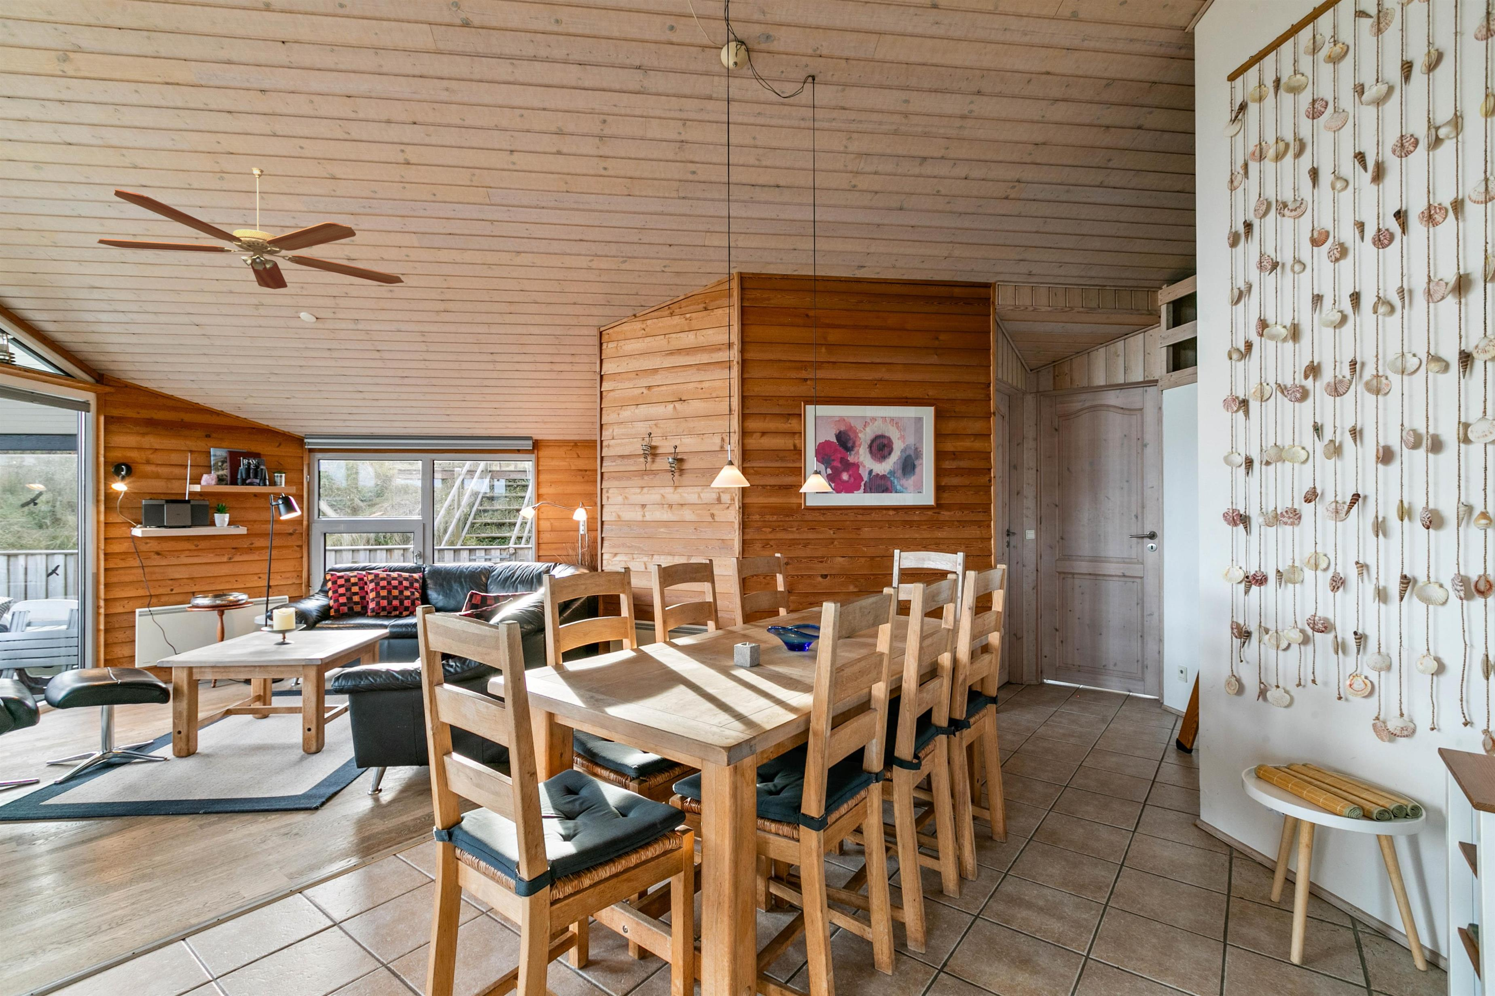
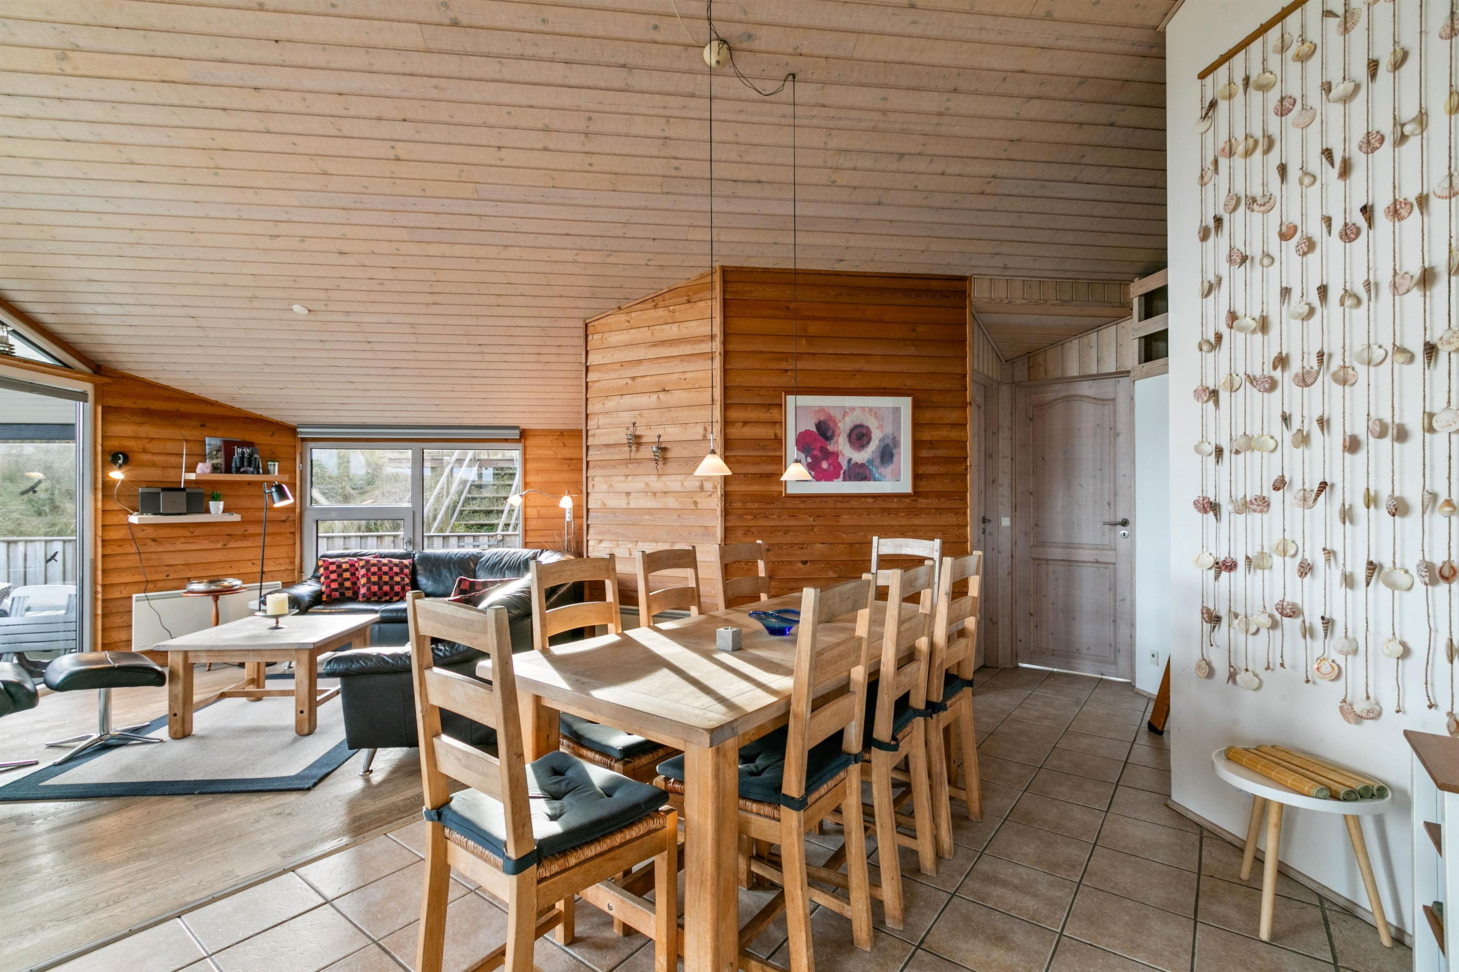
- ceiling fan (258, 222)
